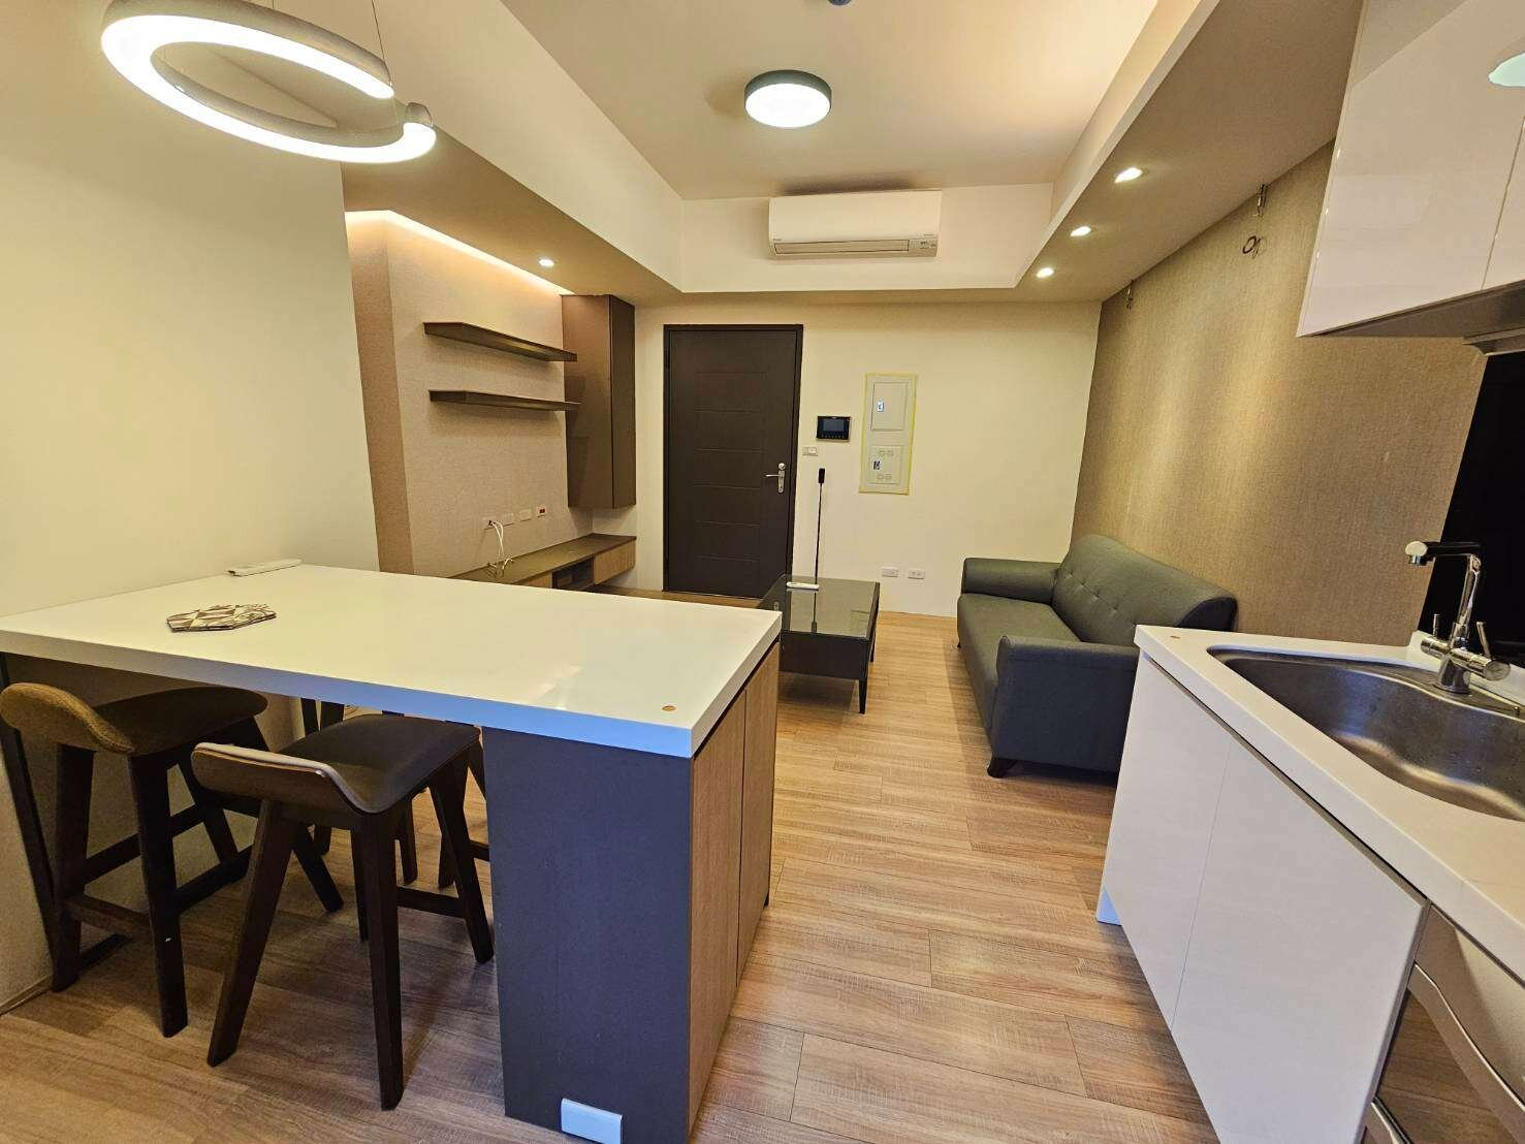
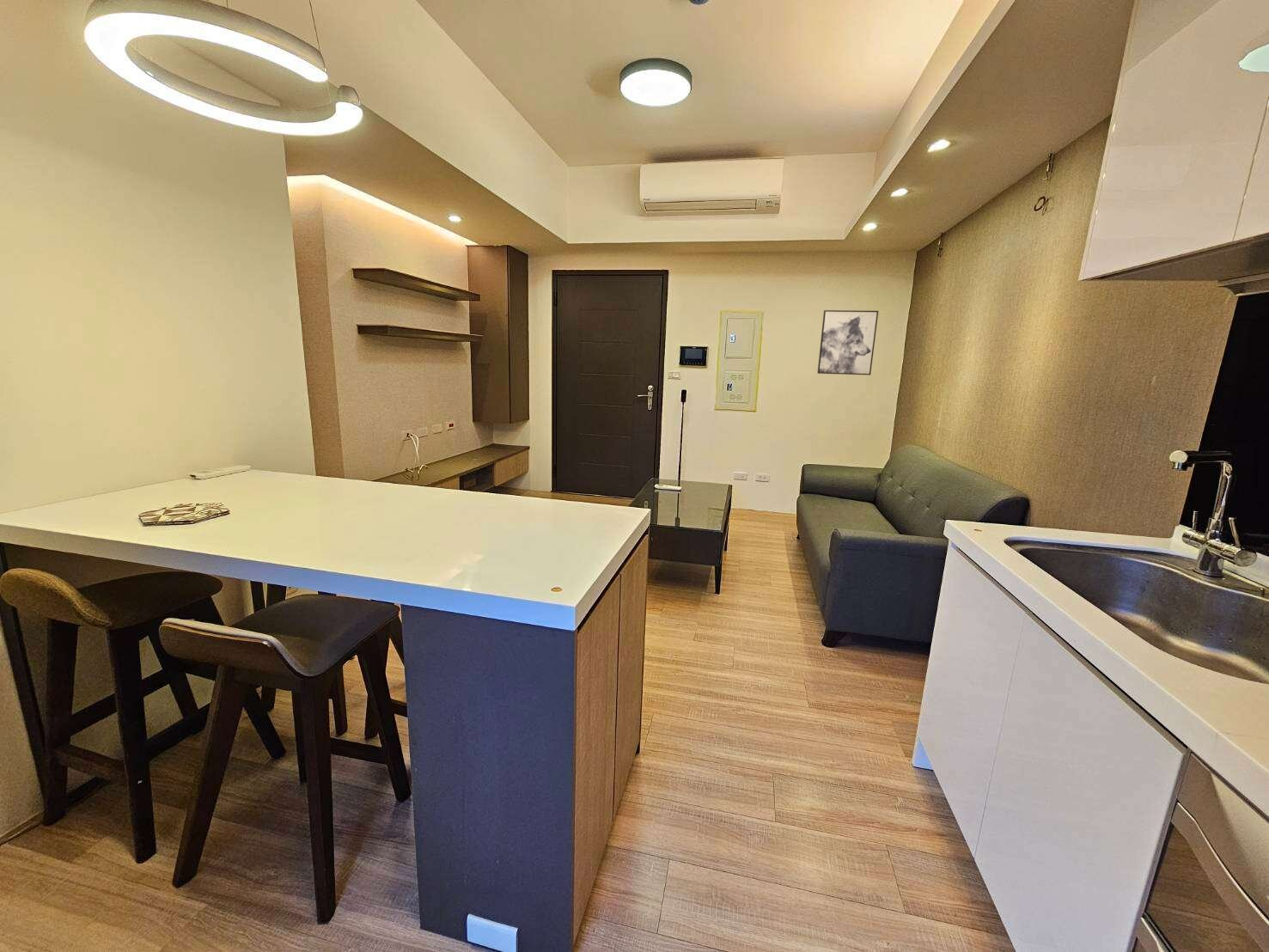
+ wall art (847, 343)
